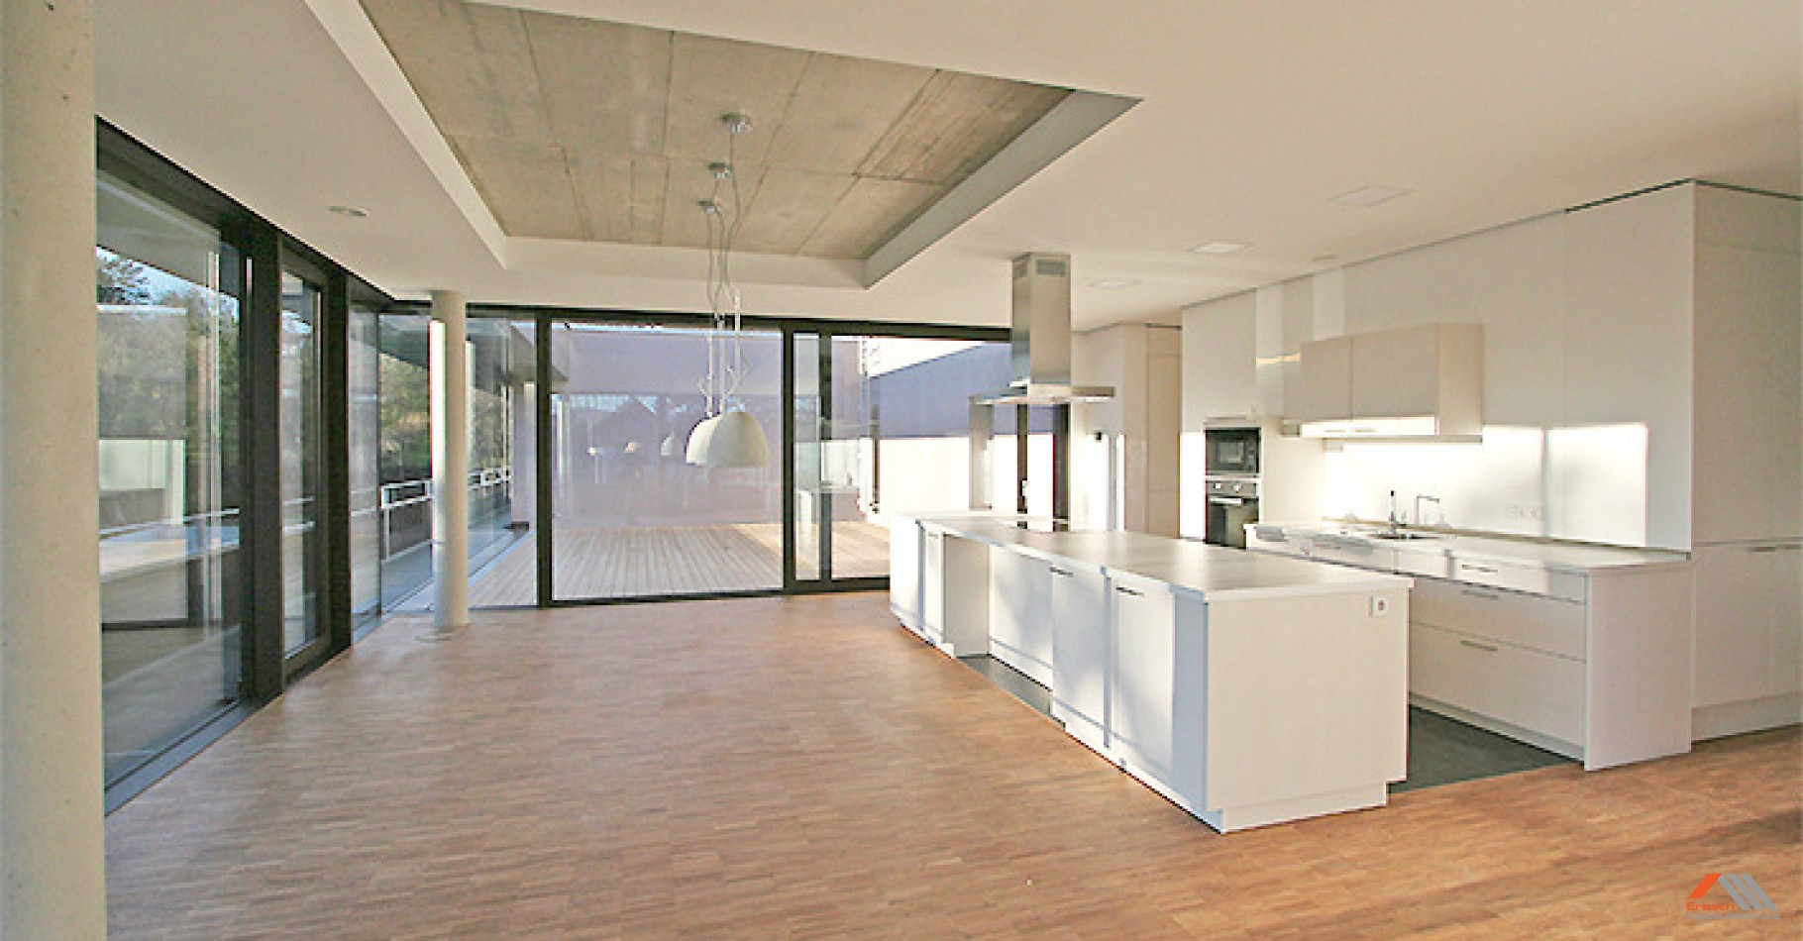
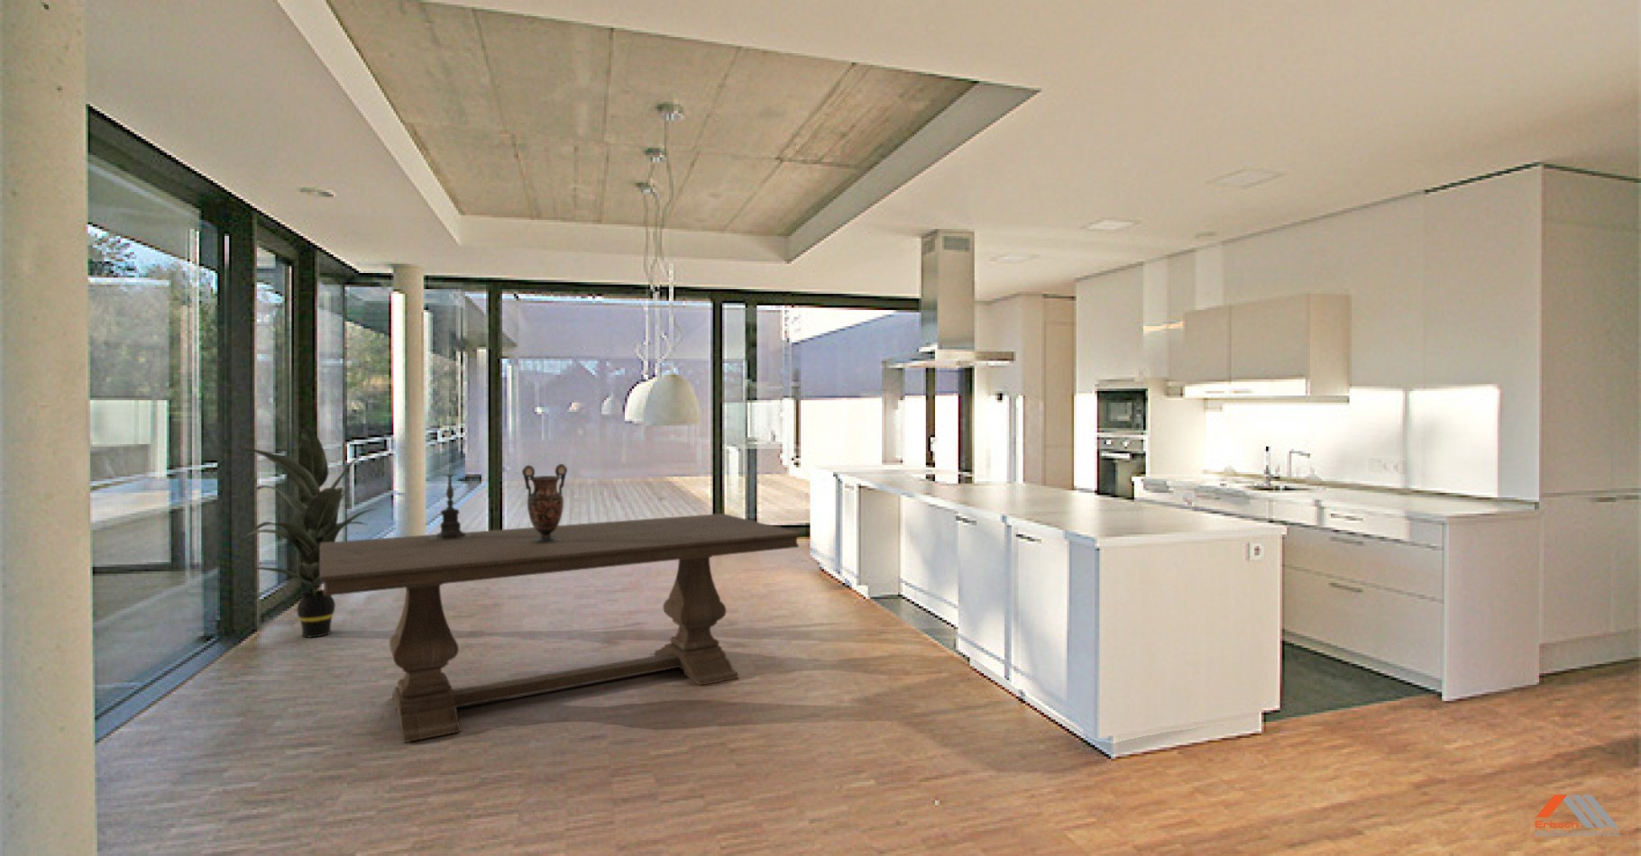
+ indoor plant (306, 533)
+ vase (545, 502)
+ candle holder (449, 499)
+ dining table (570, 571)
